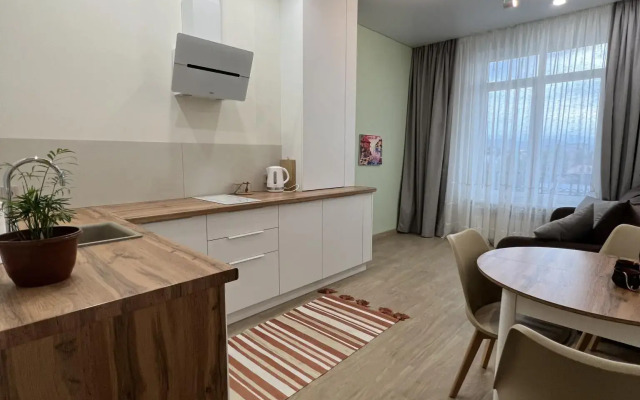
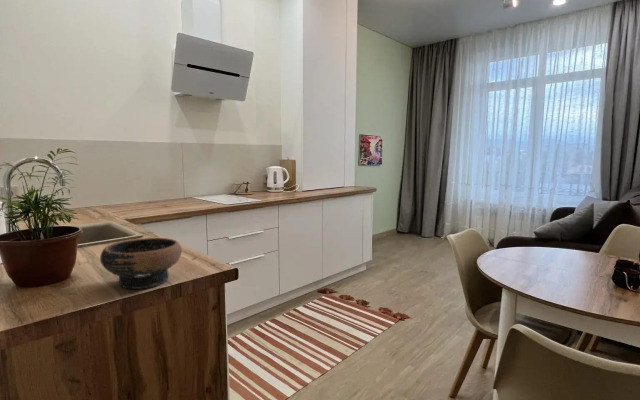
+ bowl (143, 262)
